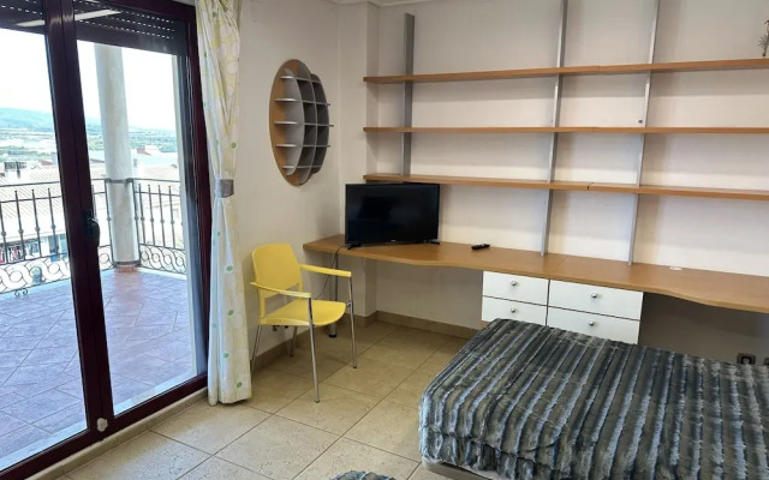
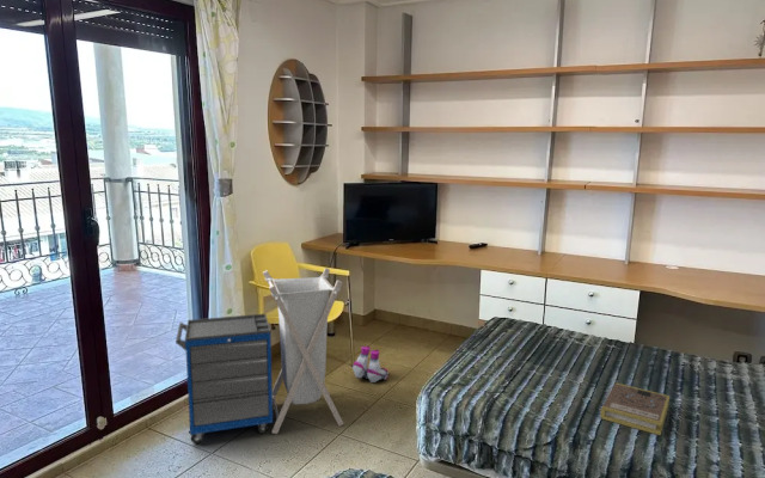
+ boots (371, 362)
+ cabinet (226, 376)
+ laundry hamper (302, 347)
+ book (635, 406)
